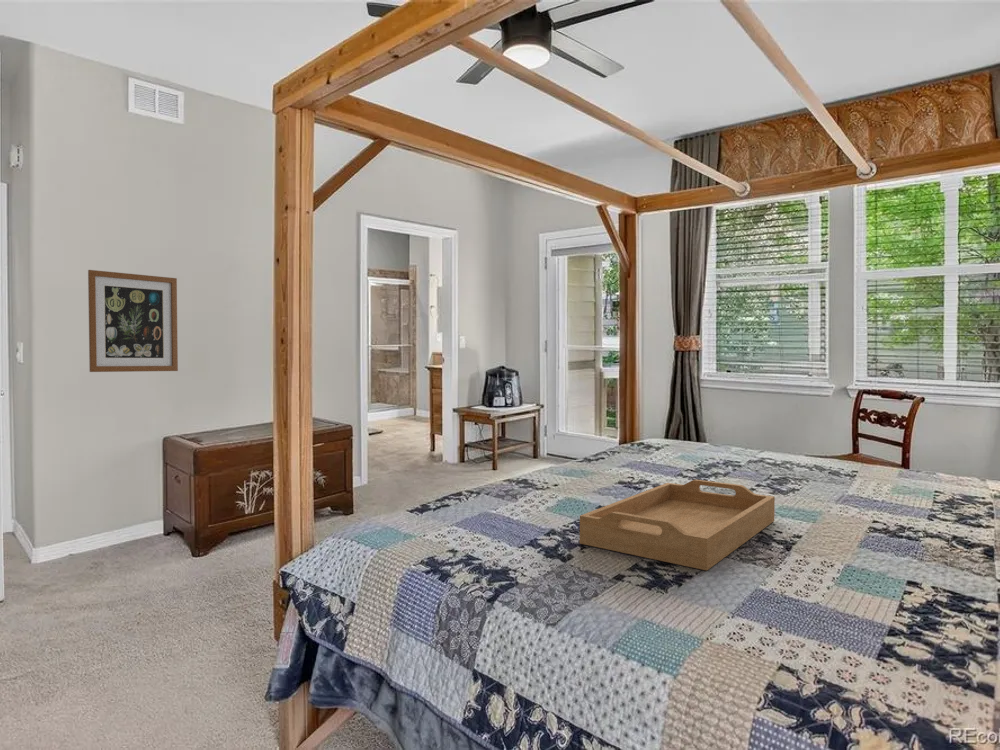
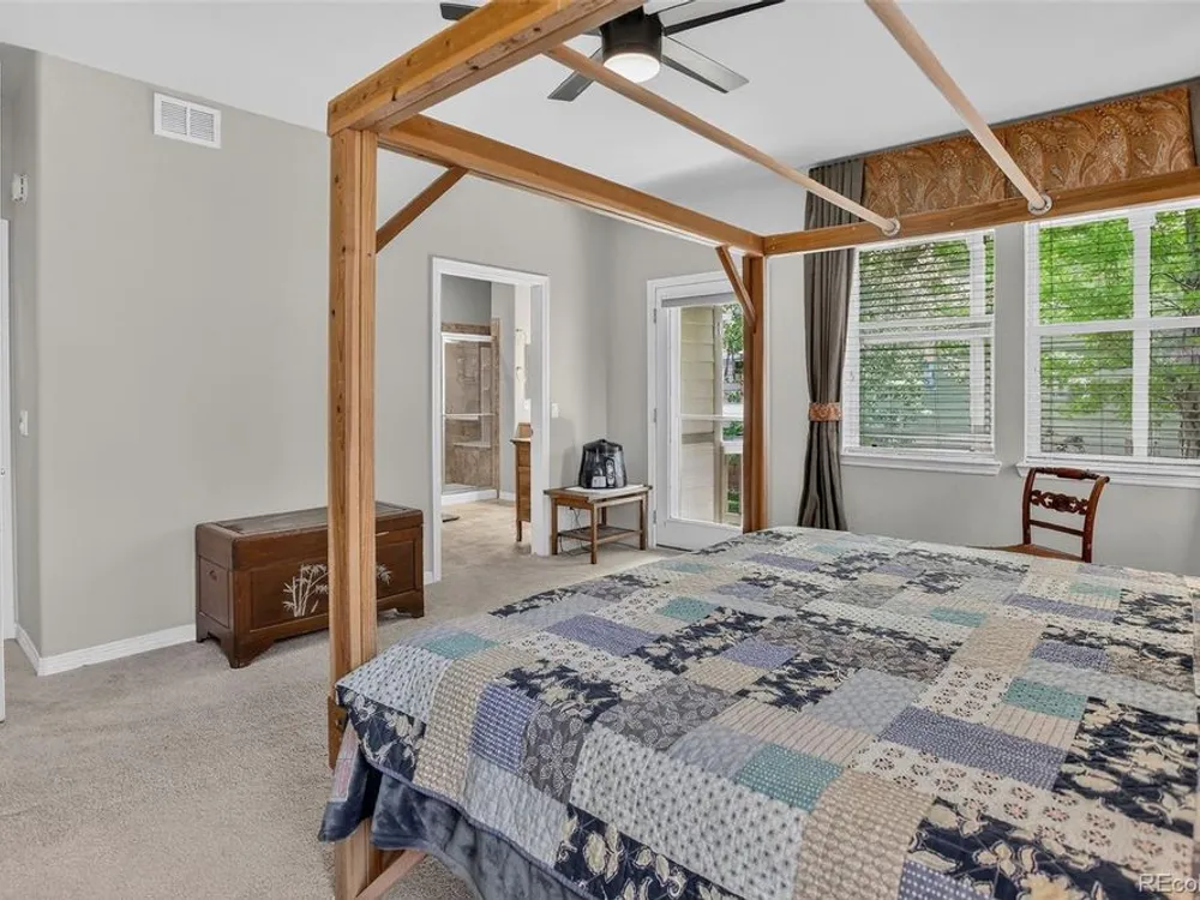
- wall art (135, 322)
- serving tray (683, 514)
